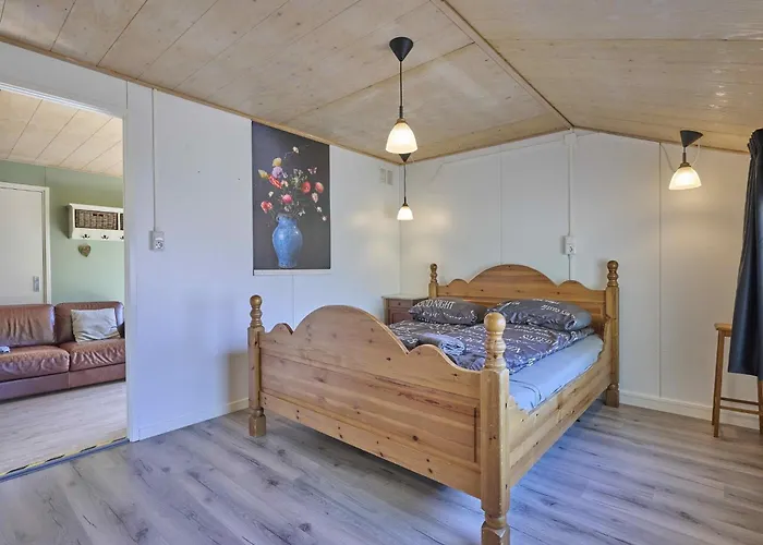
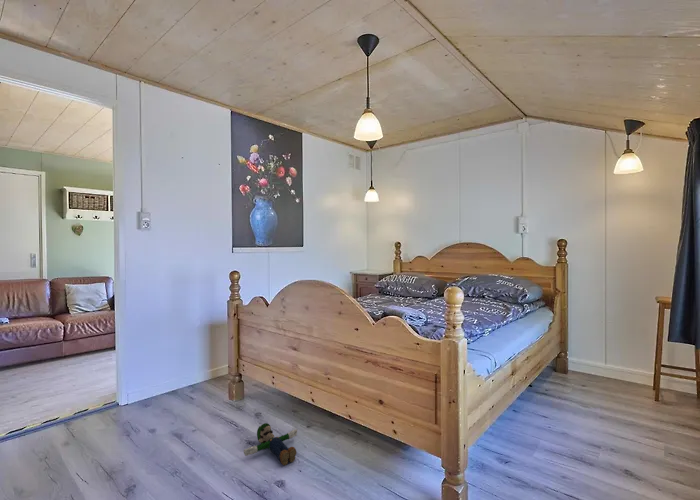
+ plush toy (274, 441)
